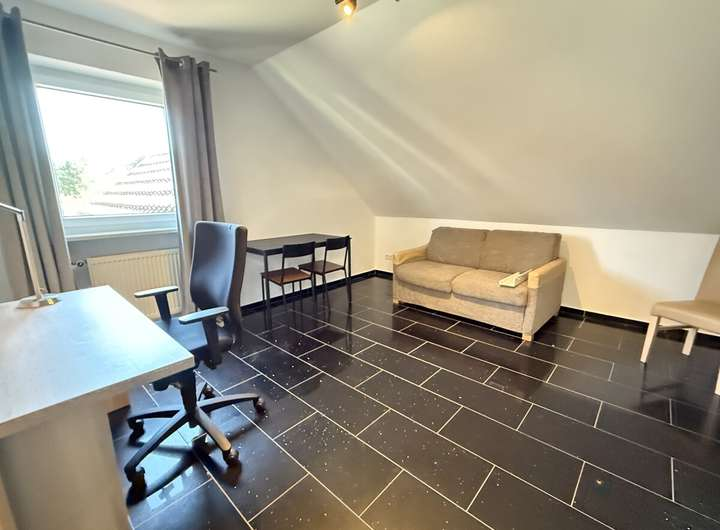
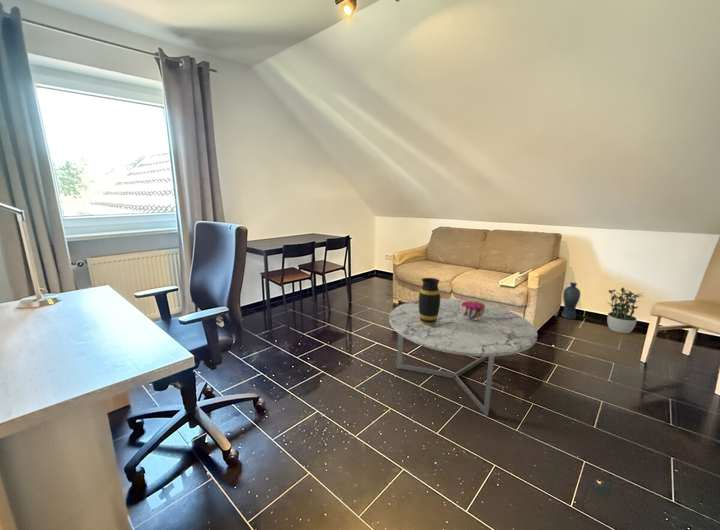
+ vase (570, 300)
+ potted plant (621, 308)
+ decorative bowl (472, 311)
+ vase (429, 301)
+ coffee table (456, 349)
